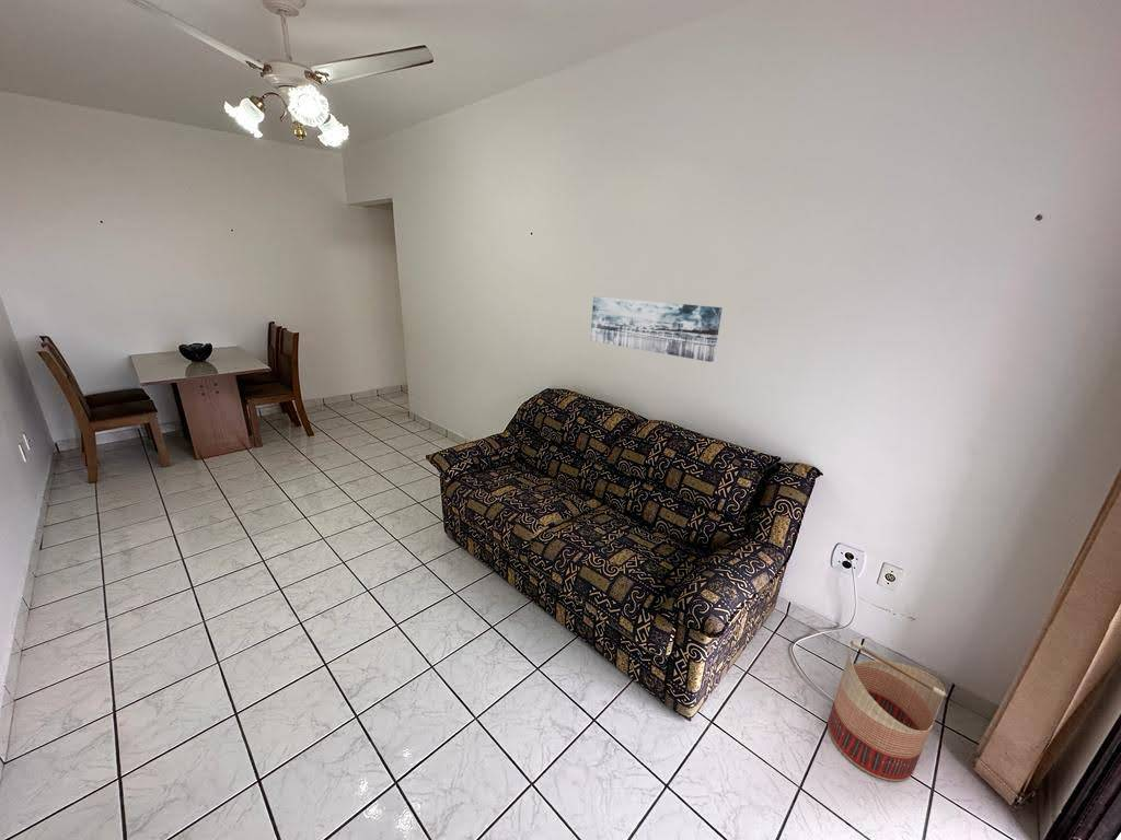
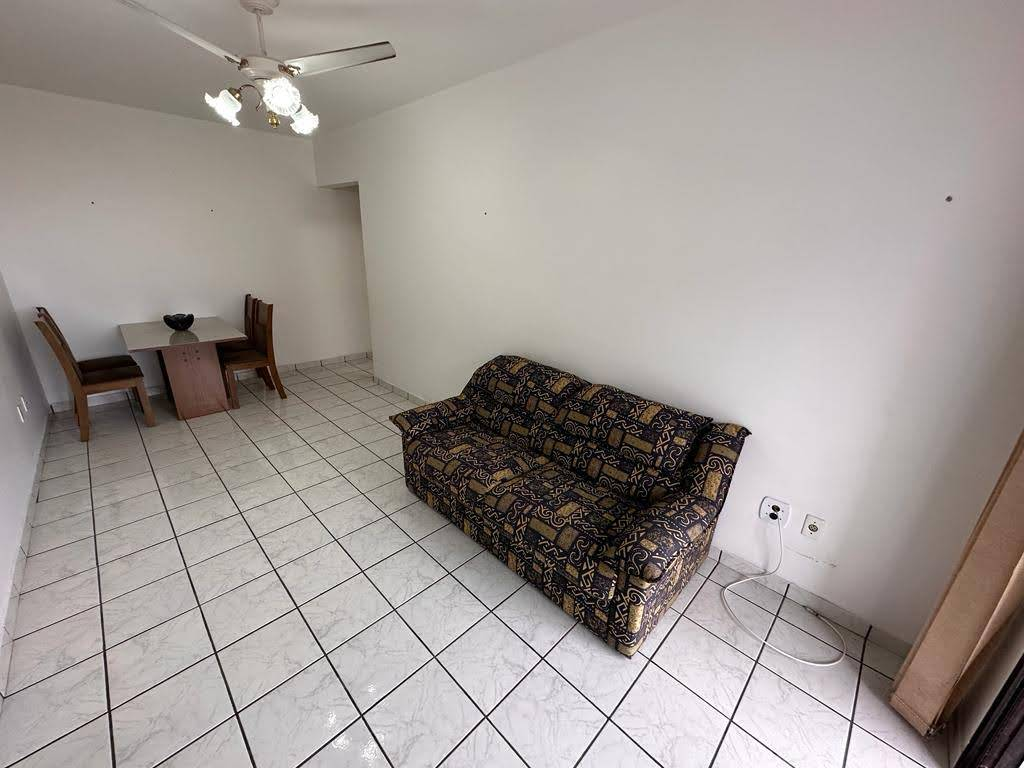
- basket (881, 705)
- wall art (648, 326)
